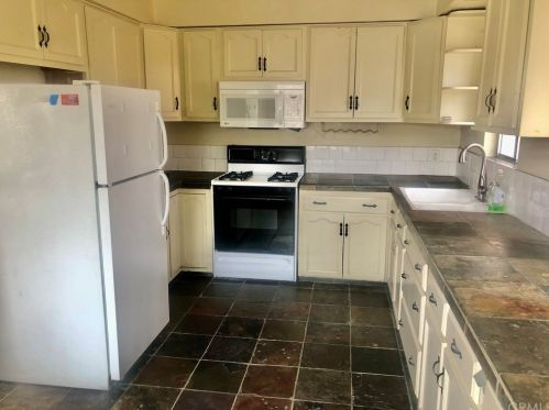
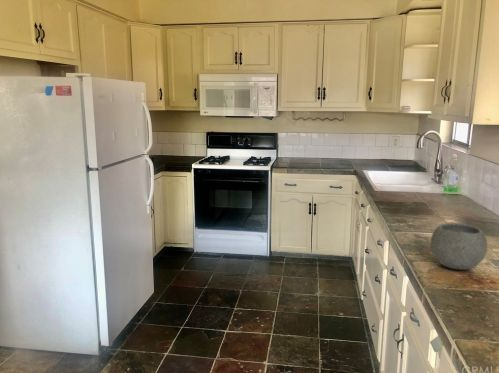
+ bowl (457, 246)
